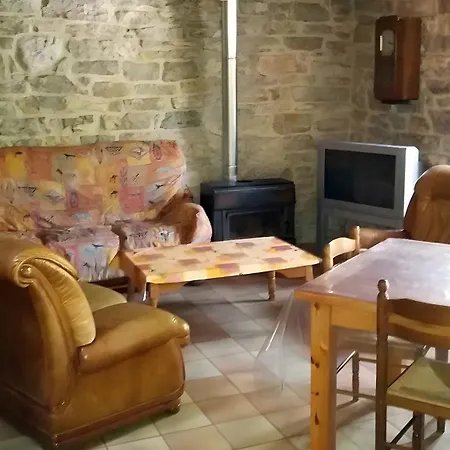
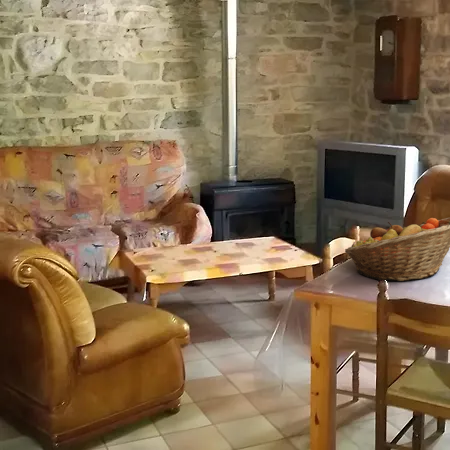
+ fruit basket (404, 244)
